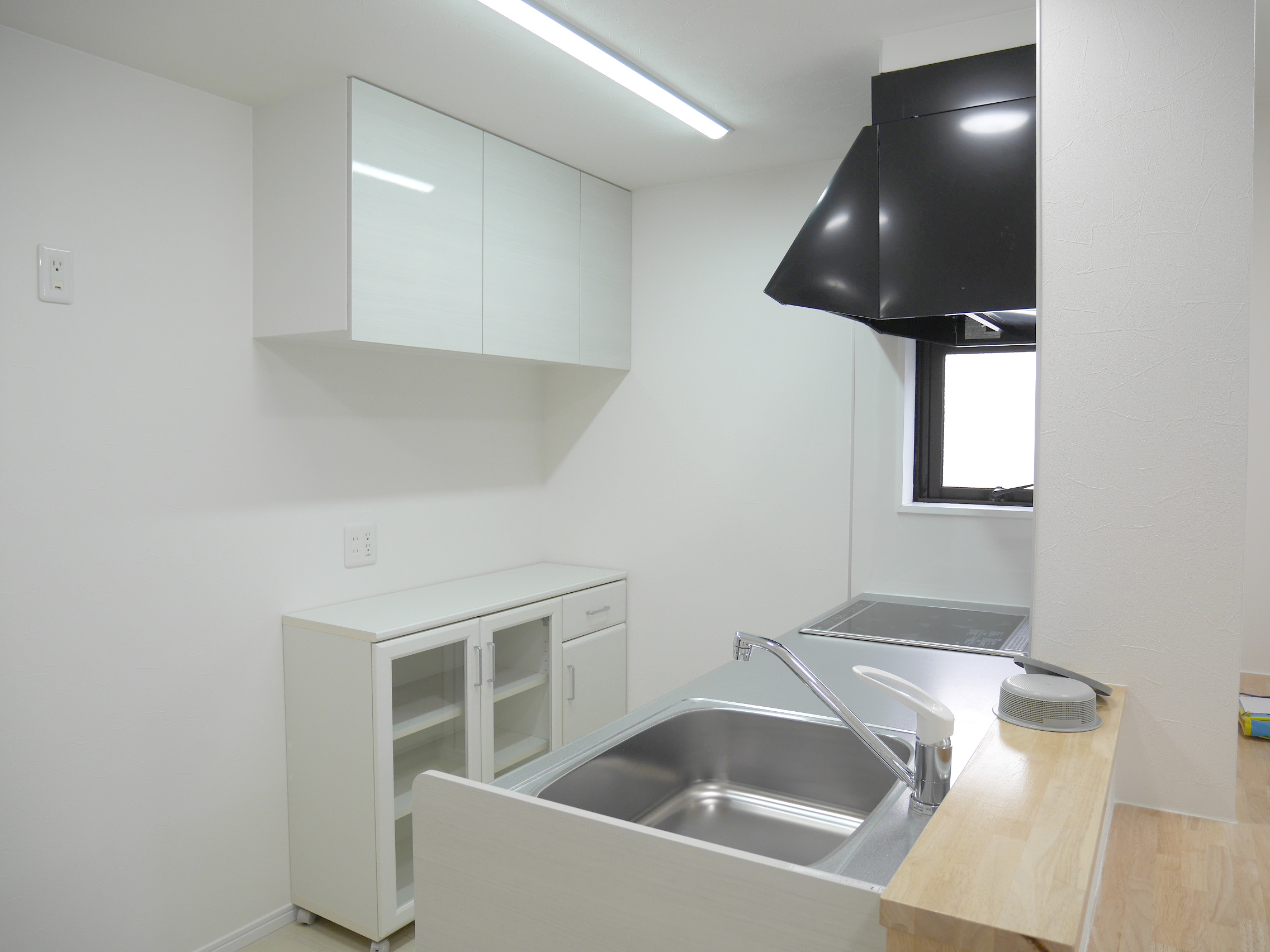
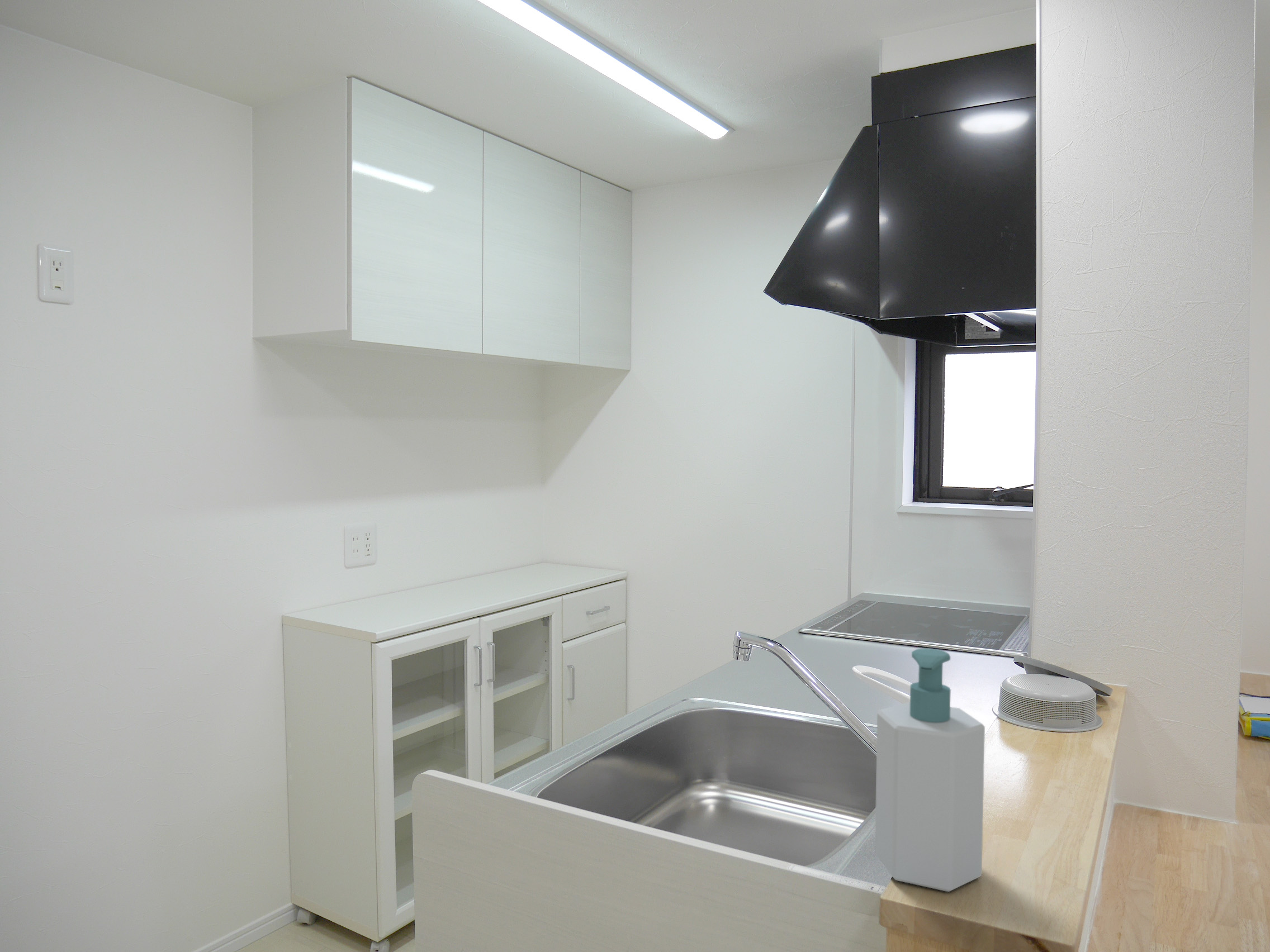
+ soap bottle (928, 759)
